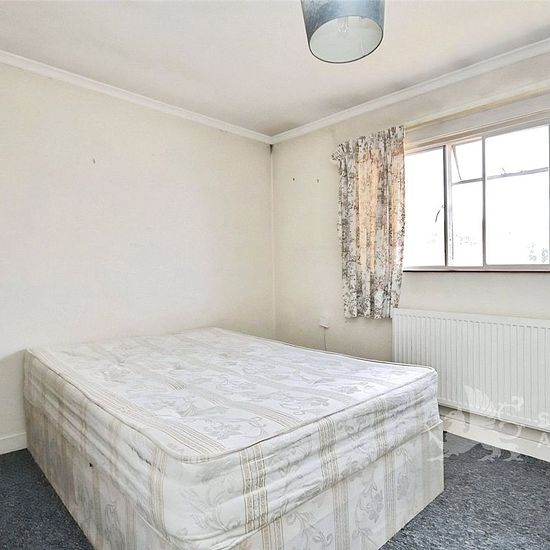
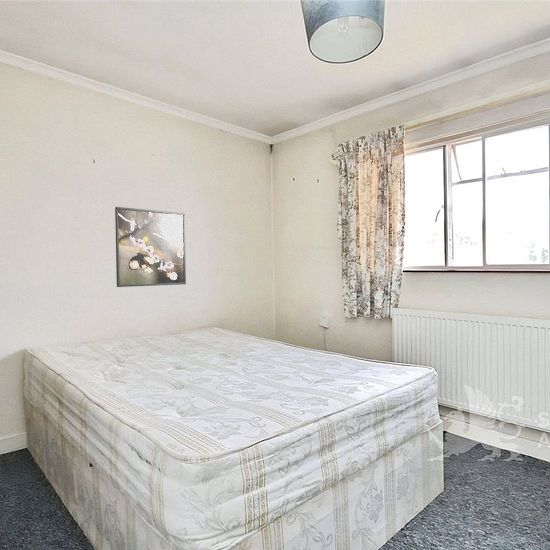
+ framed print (152, 248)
